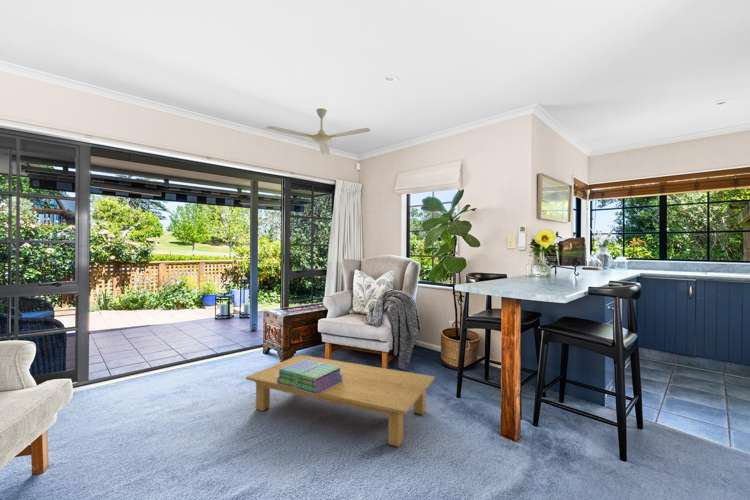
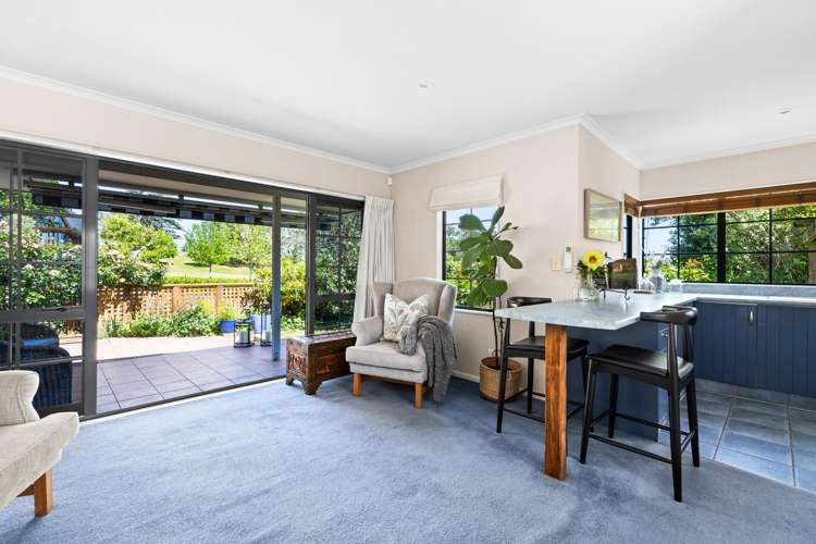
- stack of books (310, 374)
- coffee table (340, 393)
- ceiling fan (319, 130)
